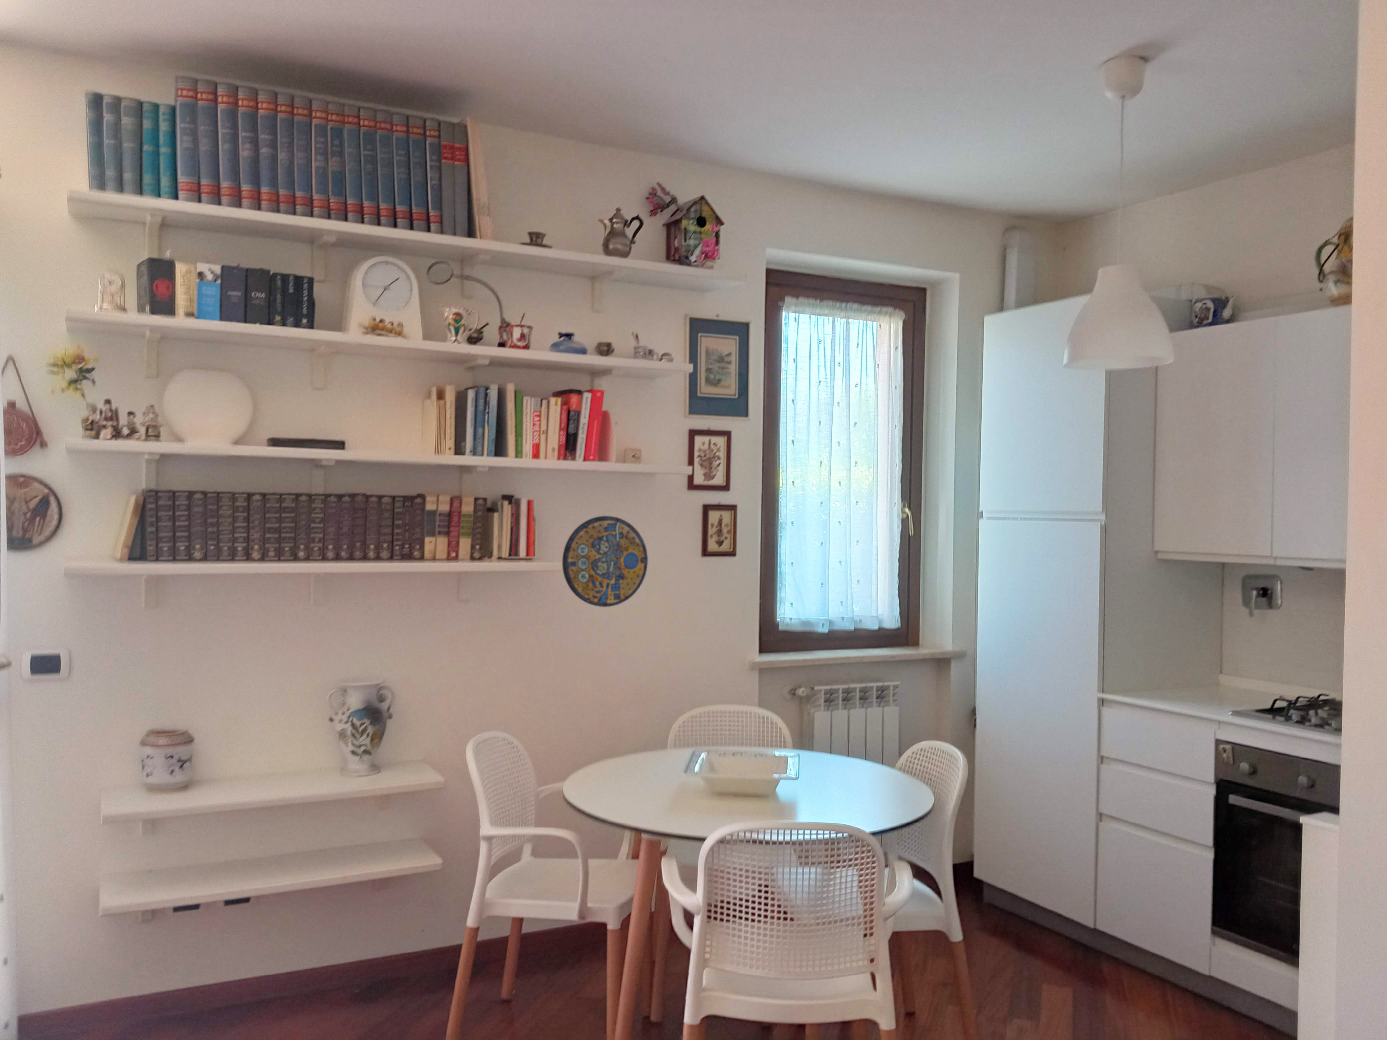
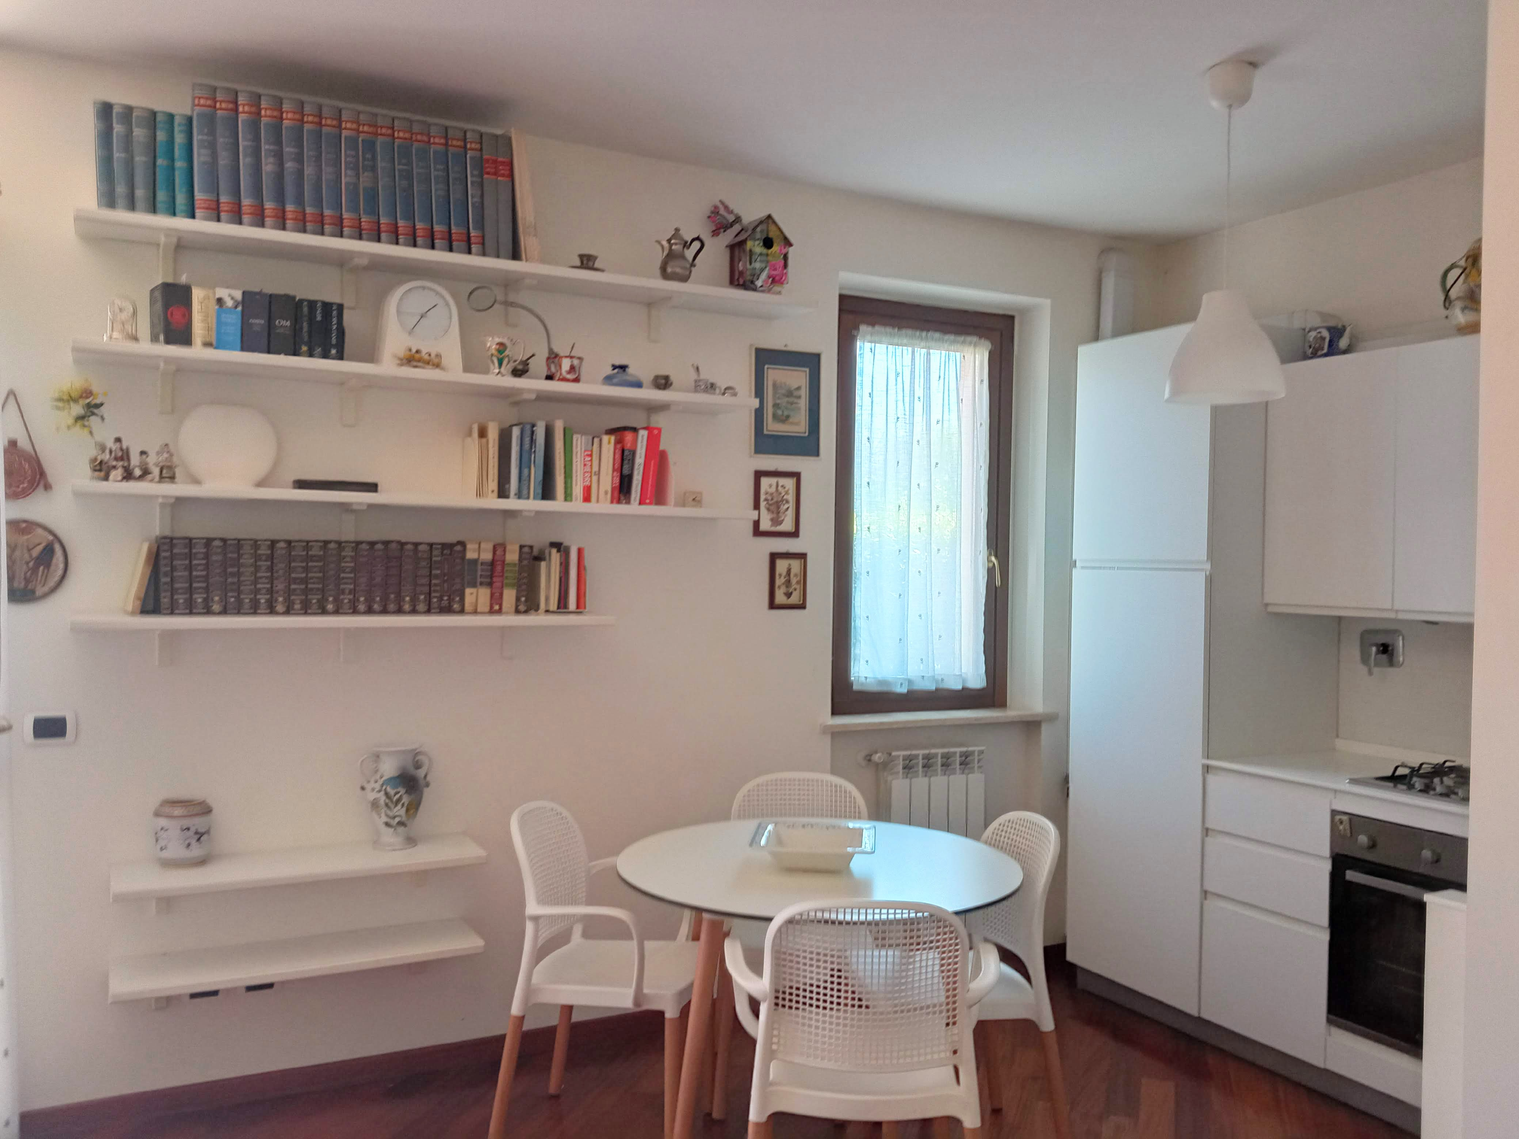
- manhole cover (605, 562)
